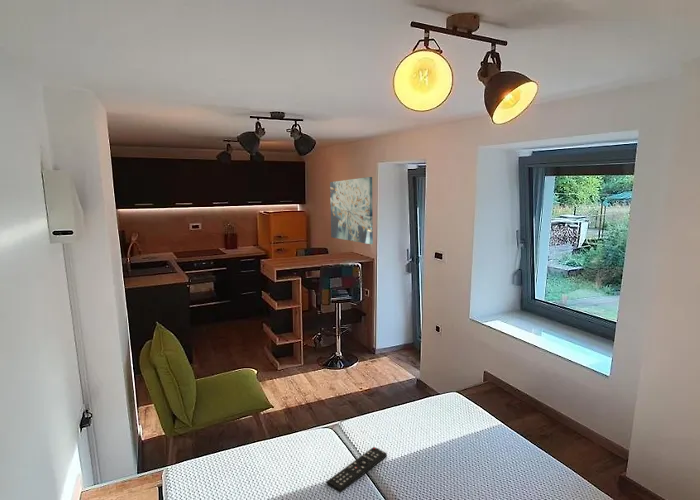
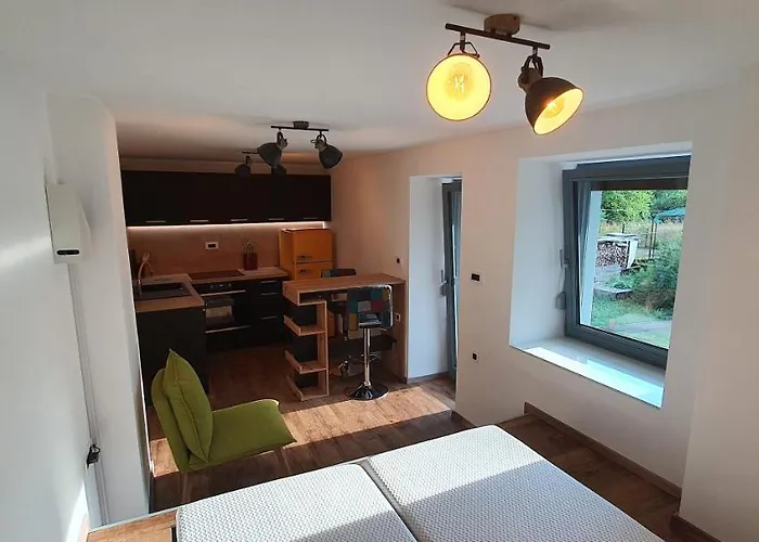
- wall art (349, 210)
- remote control (358, 467)
